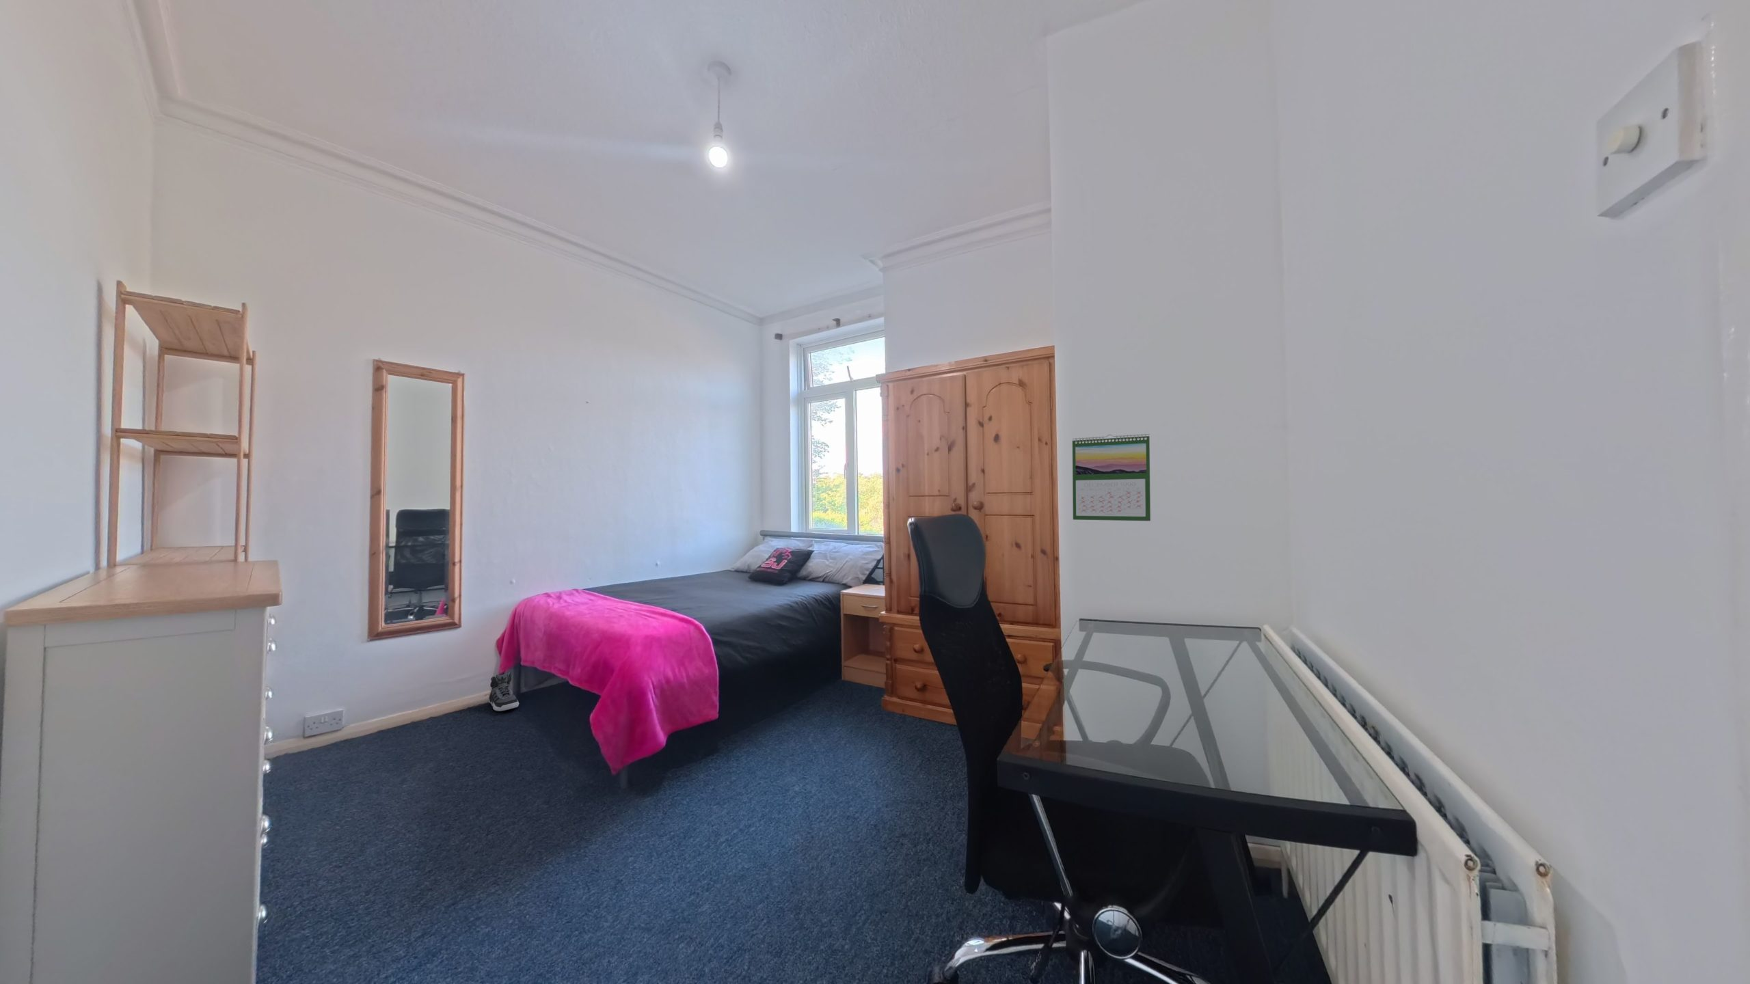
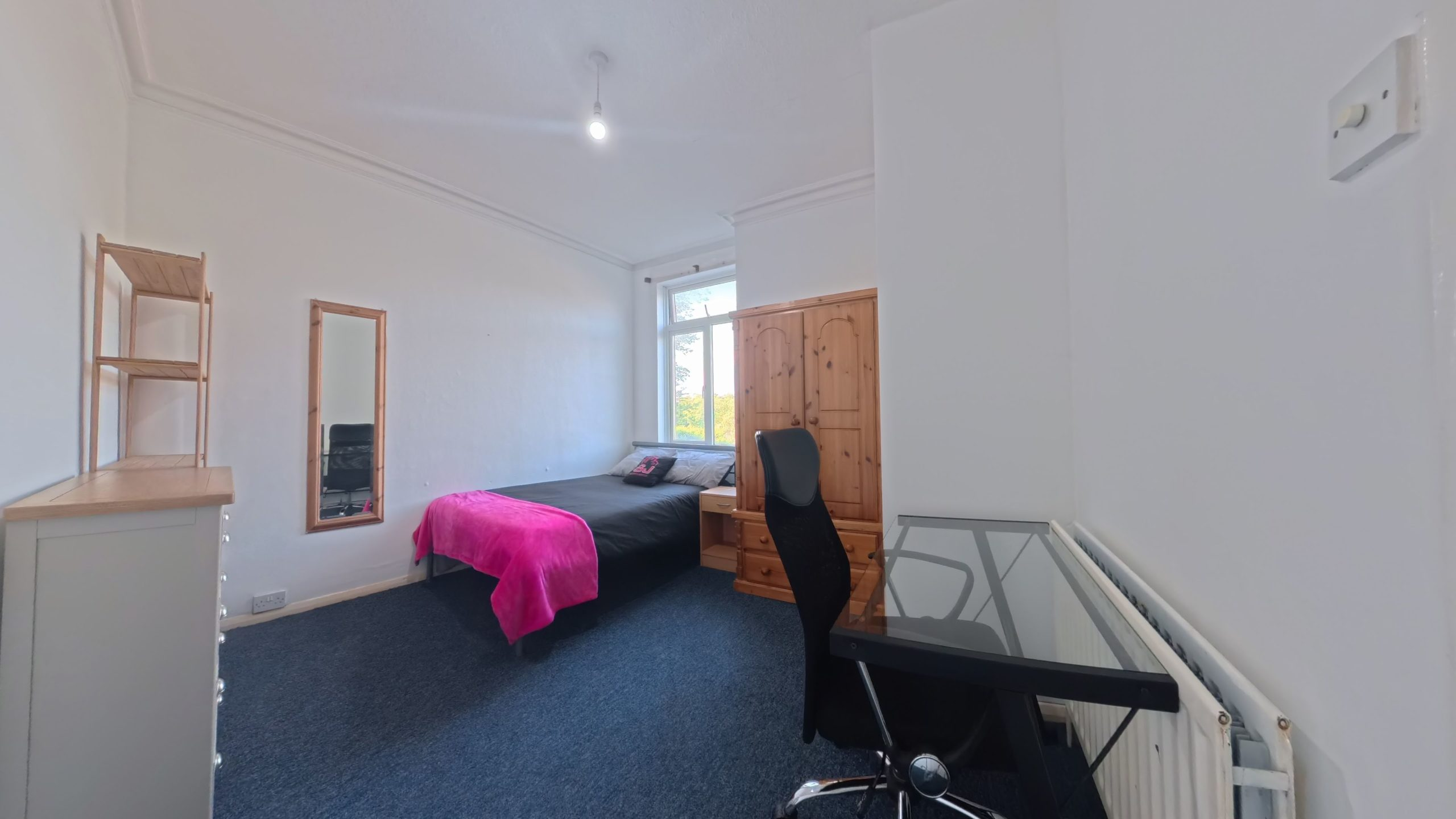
- calendar (1109, 477)
- sneaker (502, 690)
